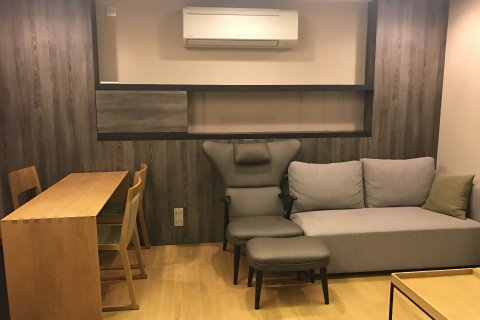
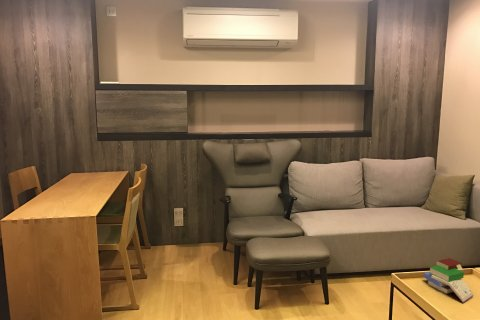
+ book (452, 278)
